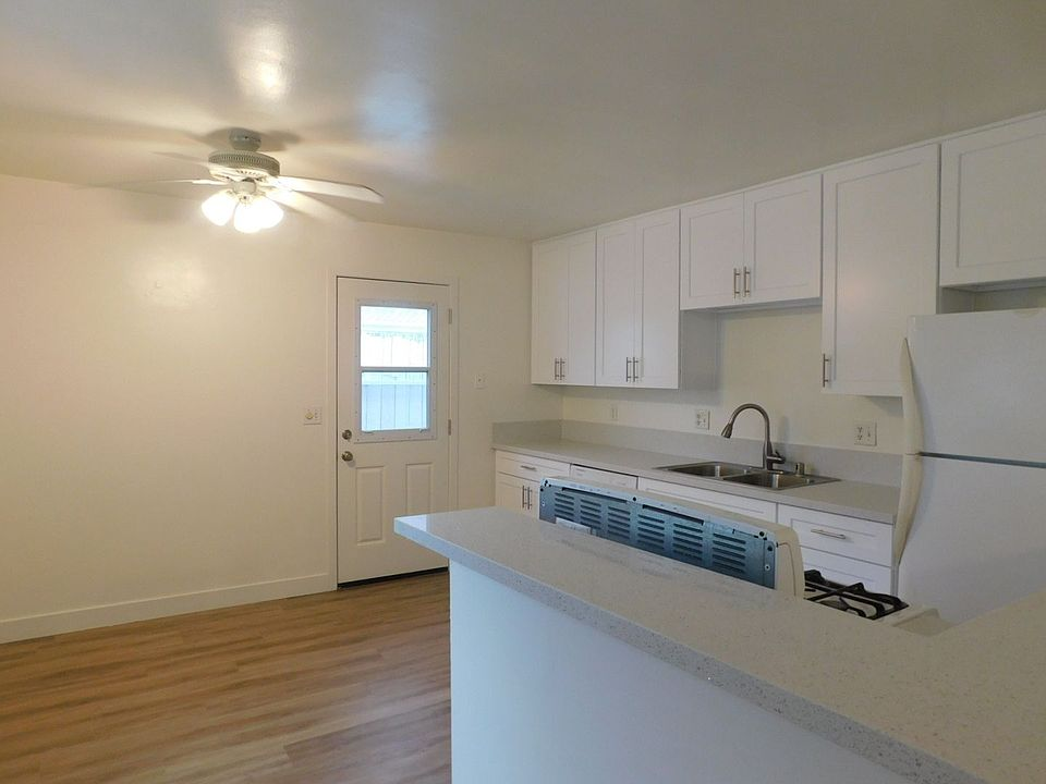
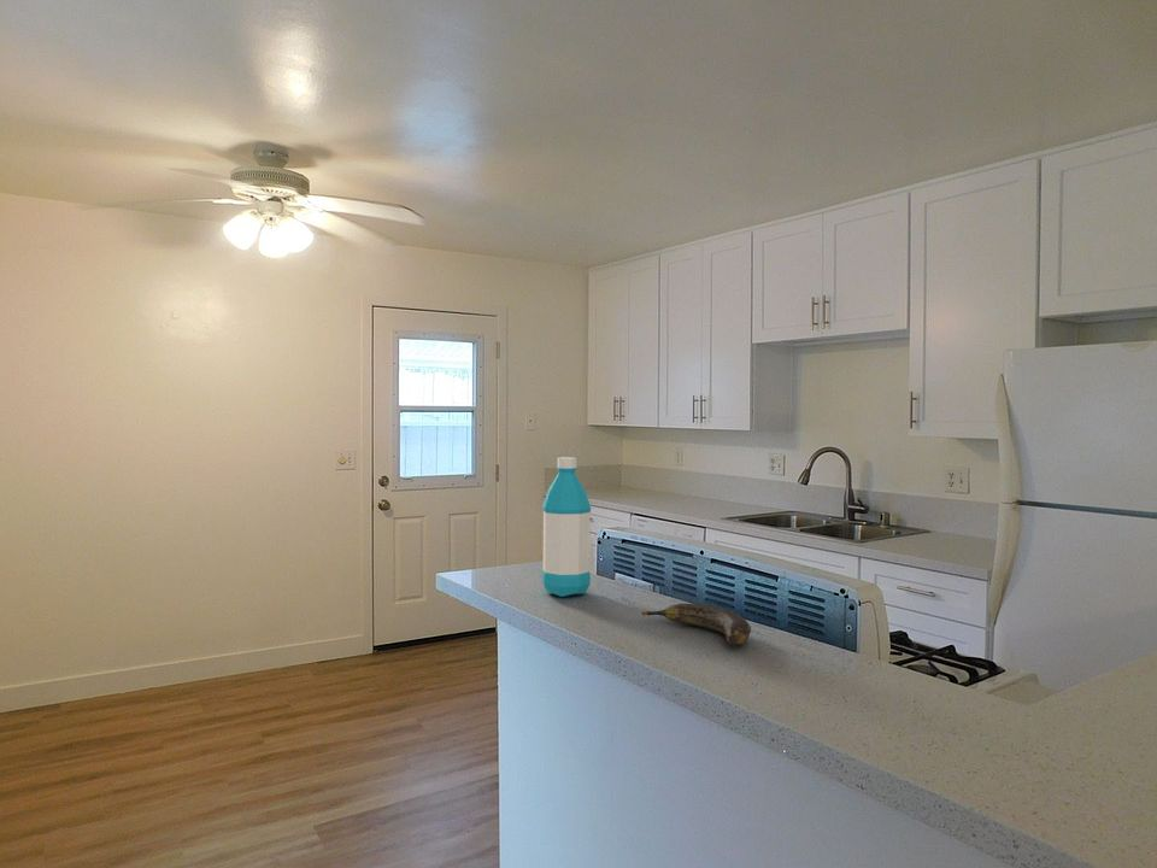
+ water bottle (565, 524)
+ banana (704, 621)
